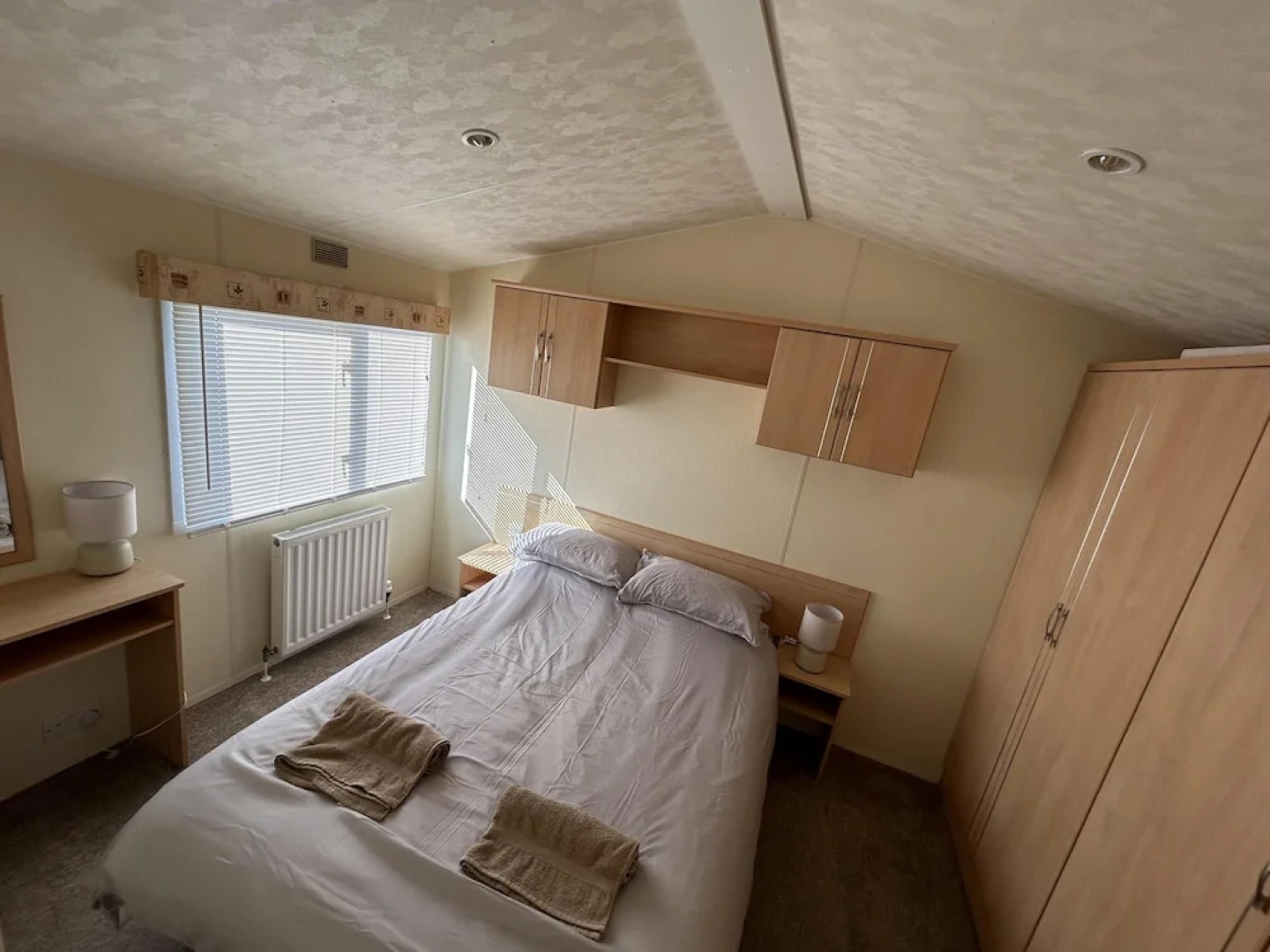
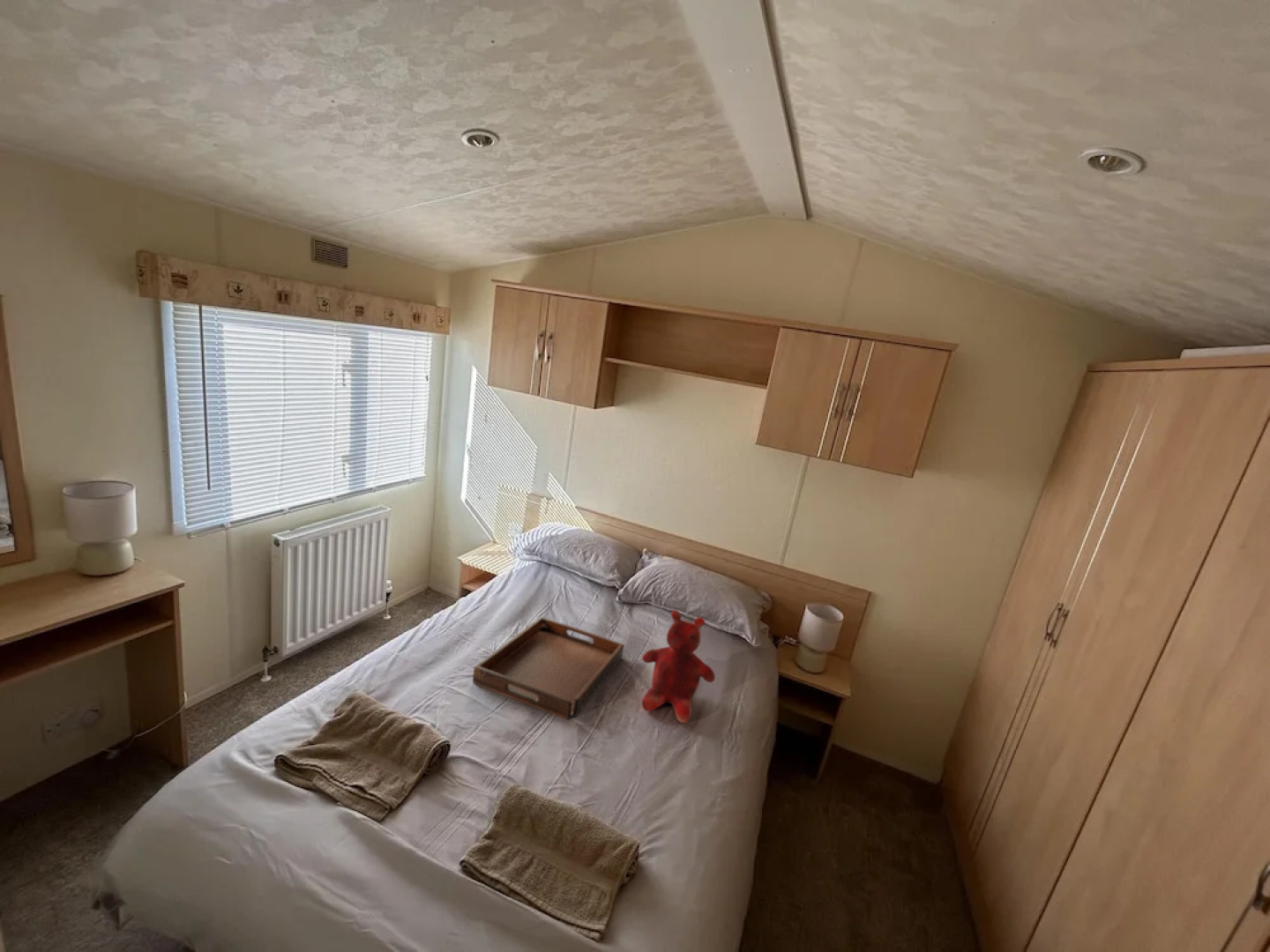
+ serving tray (554, 662)
+ teddy bear (677, 662)
